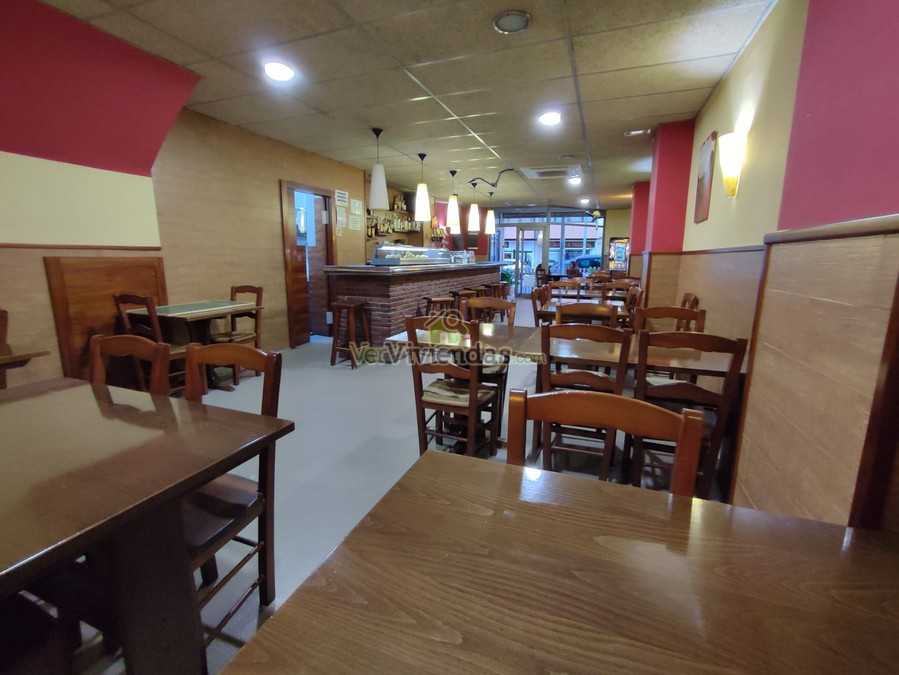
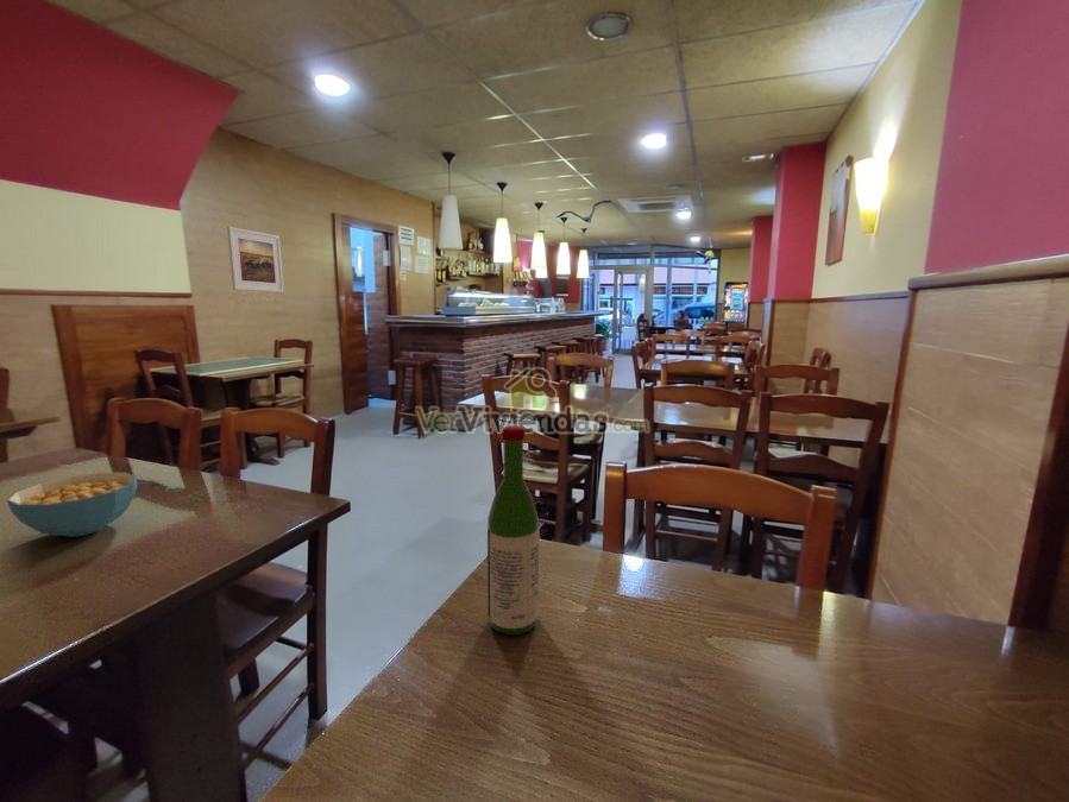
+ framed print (257, 261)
+ cereal bowl (80, 509)
+ wine bottle (513, 528)
